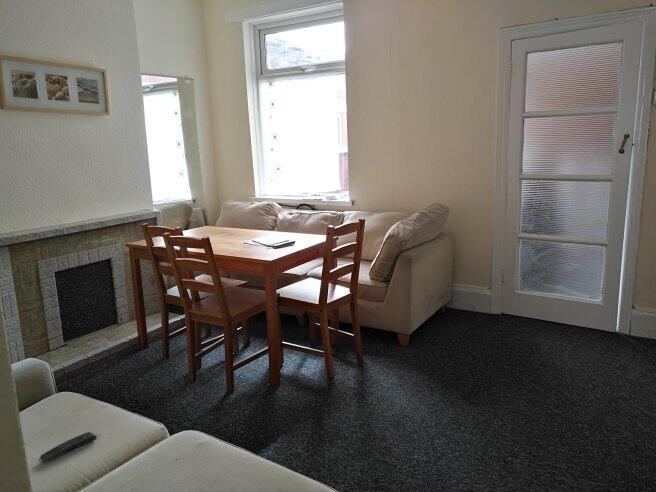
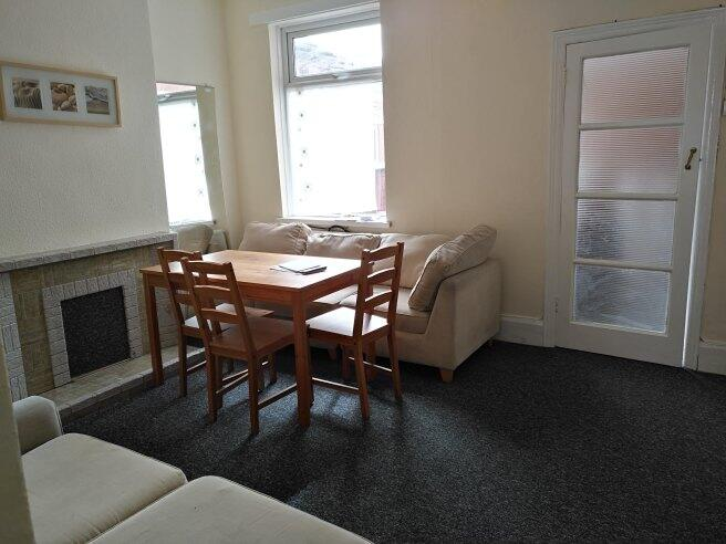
- remote control (67, 446)
